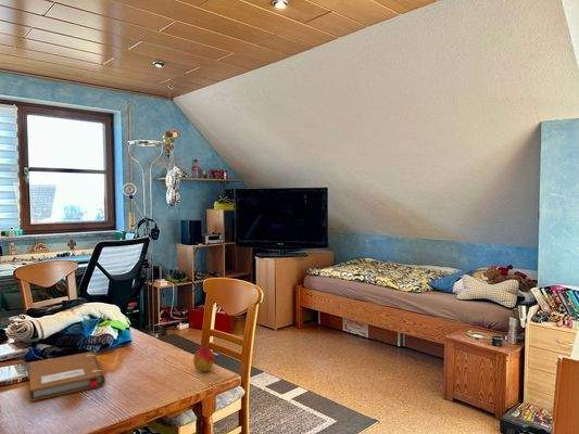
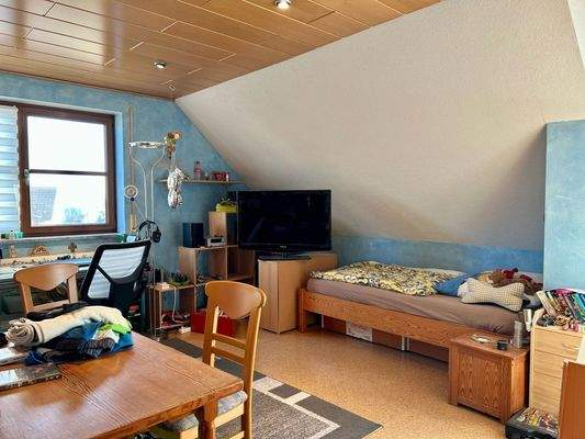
- peach (204, 358)
- notebook (66, 373)
